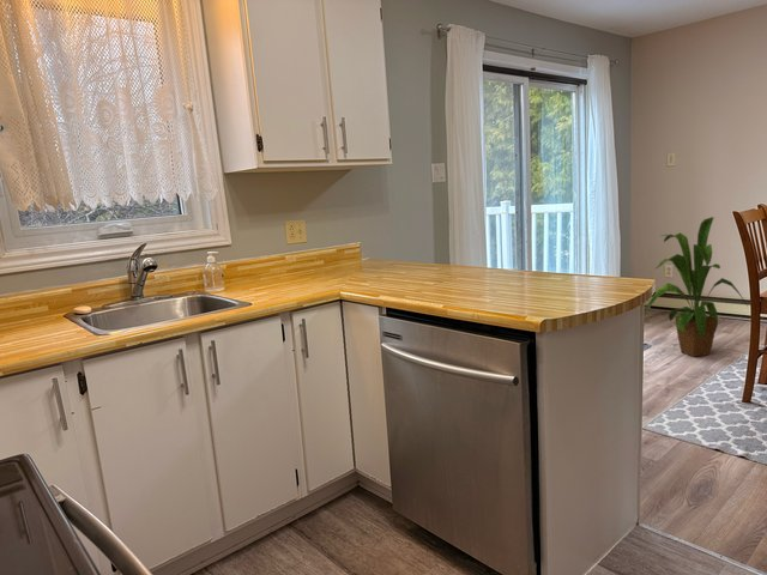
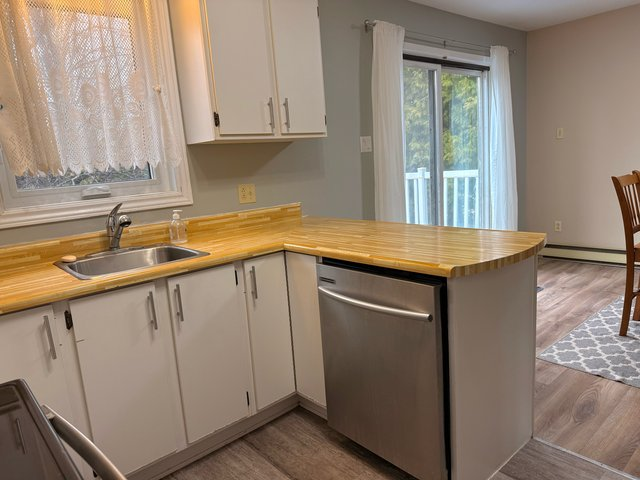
- house plant (681, 290)
